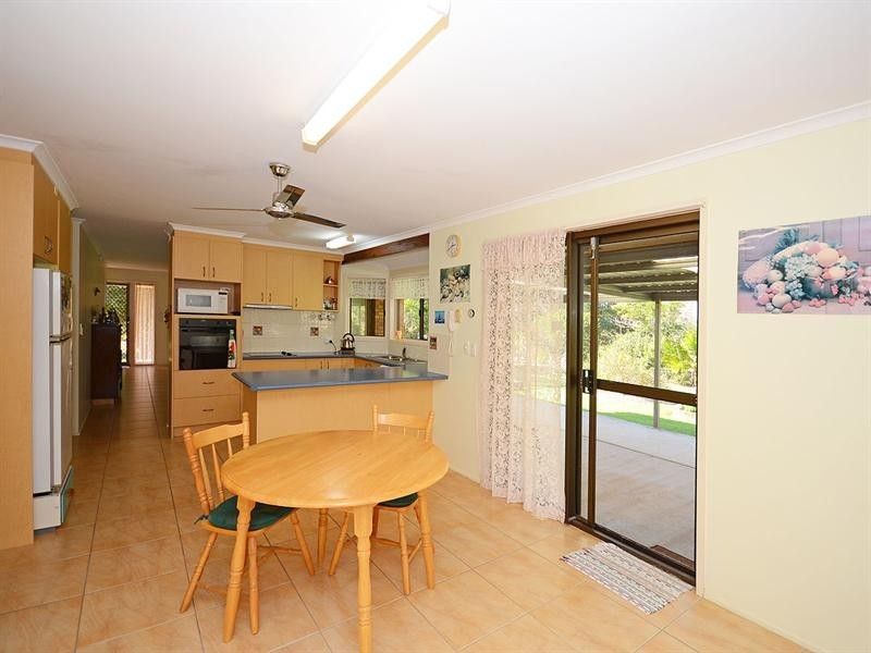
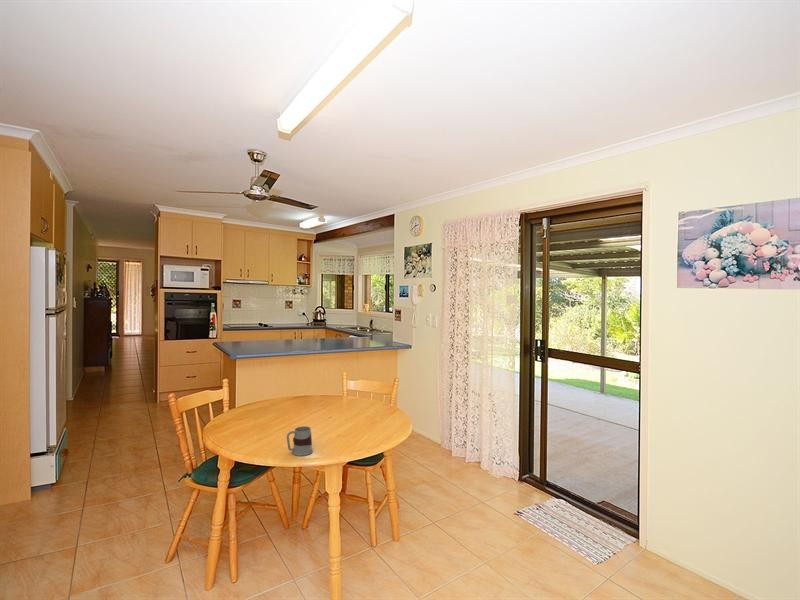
+ mug (299, 440)
